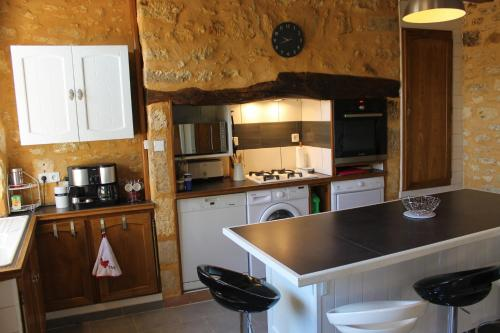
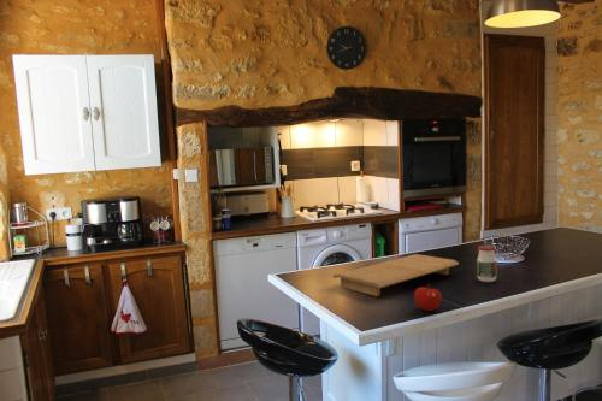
+ jar (486, 264)
+ cutting board (397, 273)
+ fruit (427, 296)
